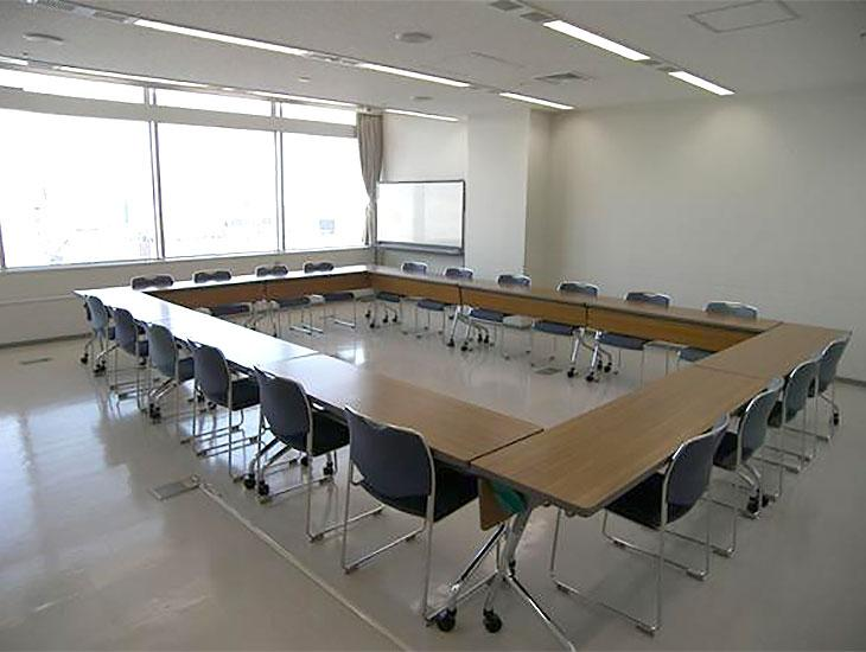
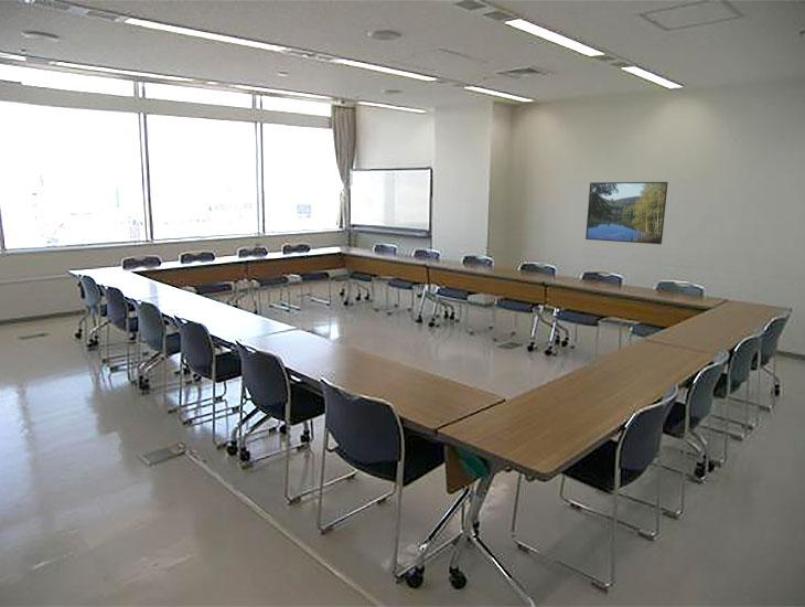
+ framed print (624, 212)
